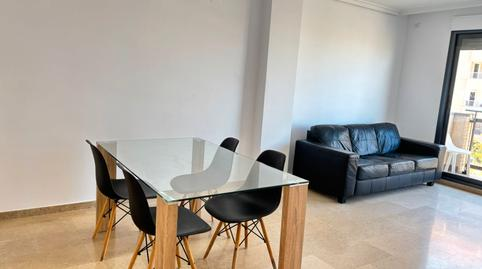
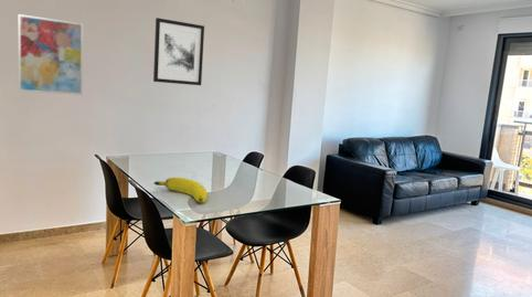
+ fruit (183, 189)
+ wall art (179, 53)
+ wall art (51, 56)
